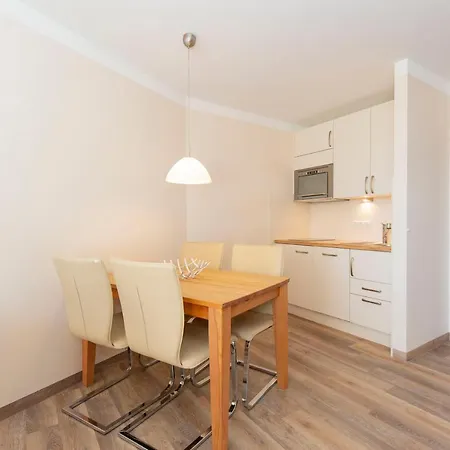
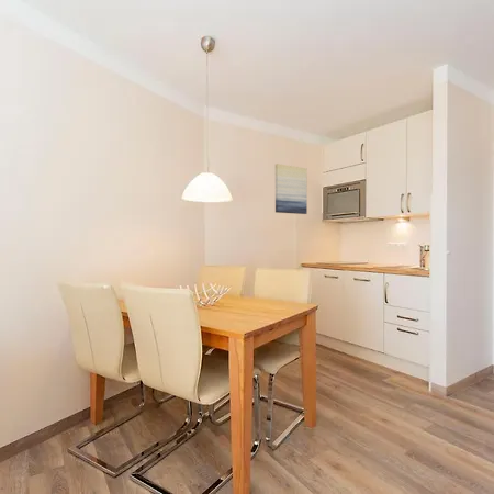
+ wall art (291, 189)
